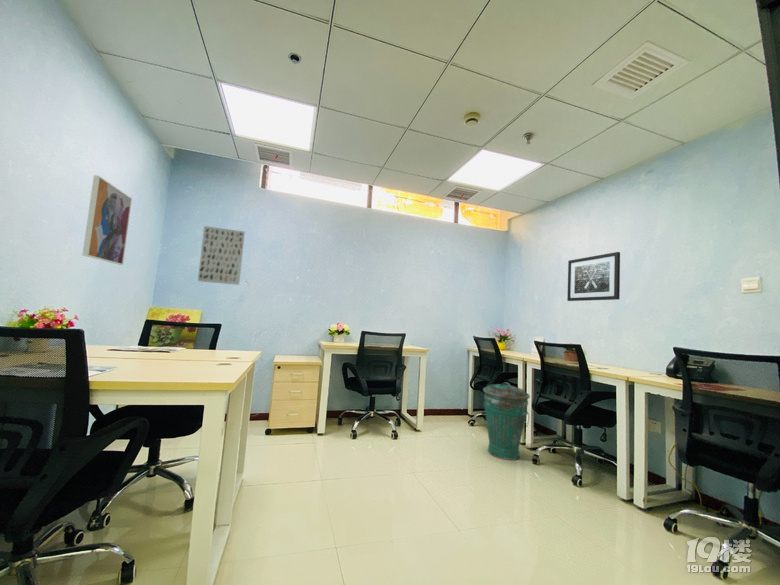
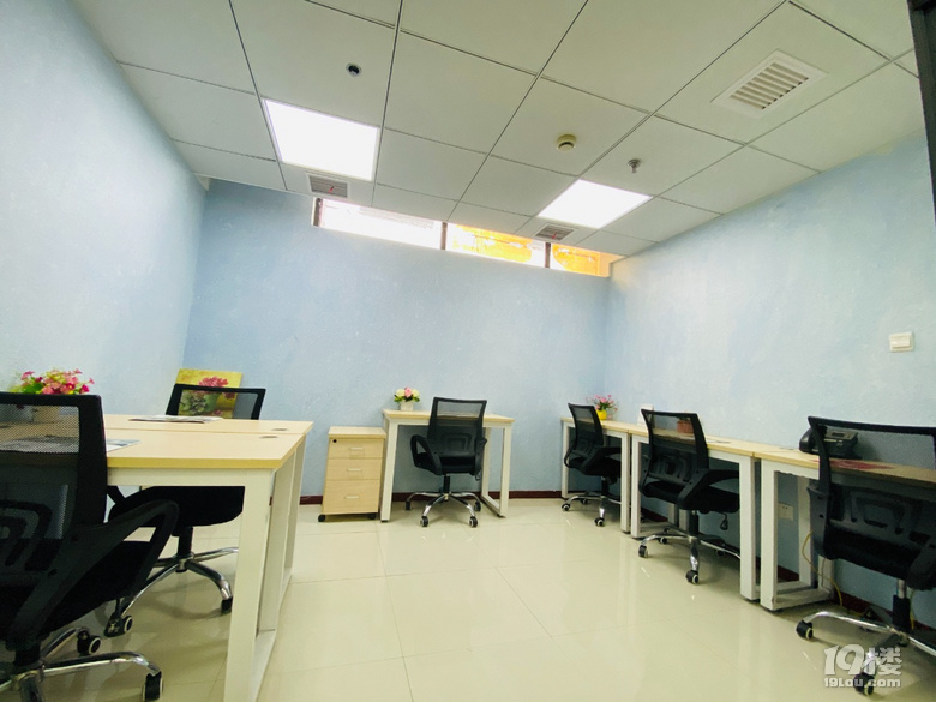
- wall art (109, 223)
- wall art (221, 255)
- trash can (504, 417)
- wall art (591, 278)
